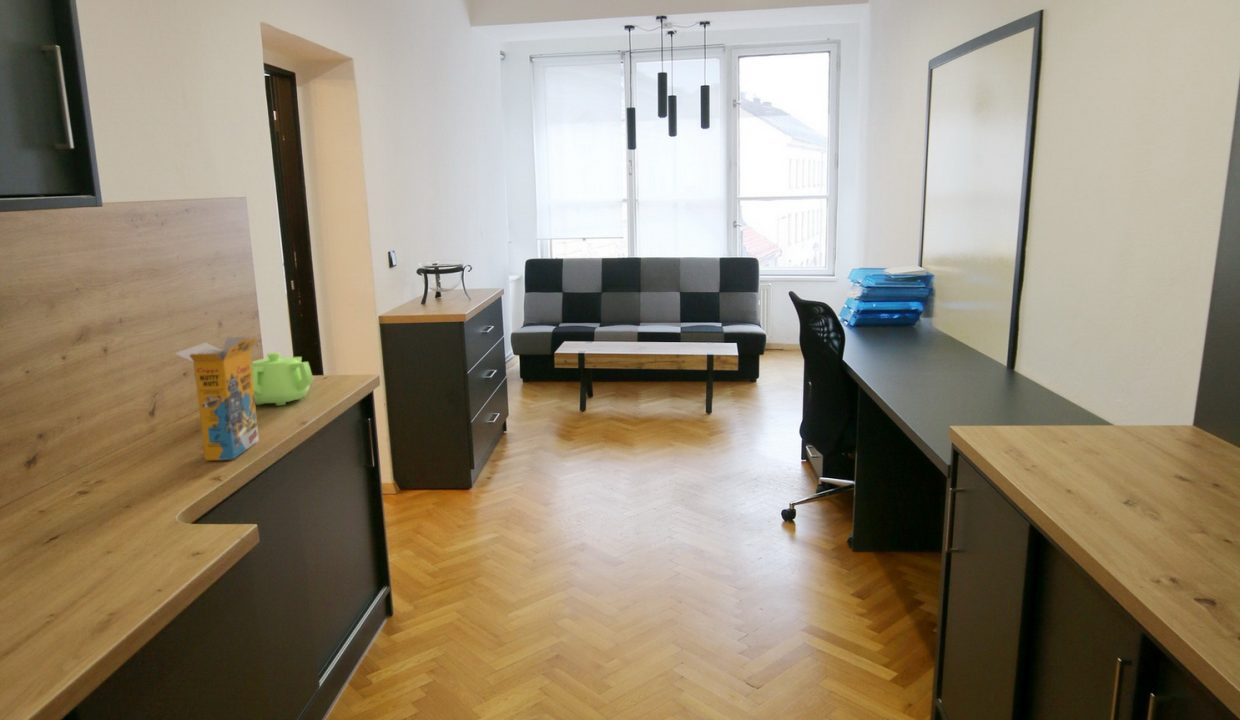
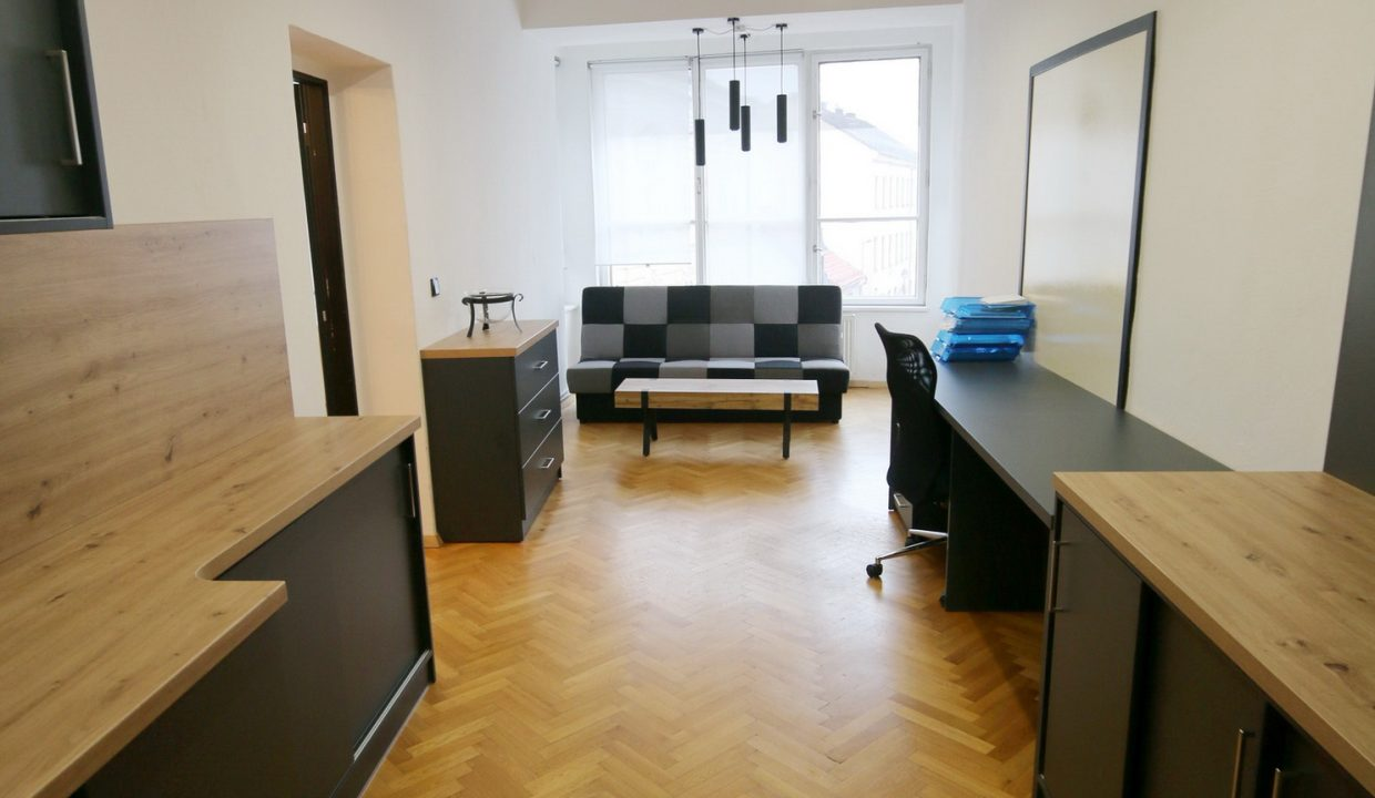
- cereal box (222, 396)
- teapot (276, 377)
